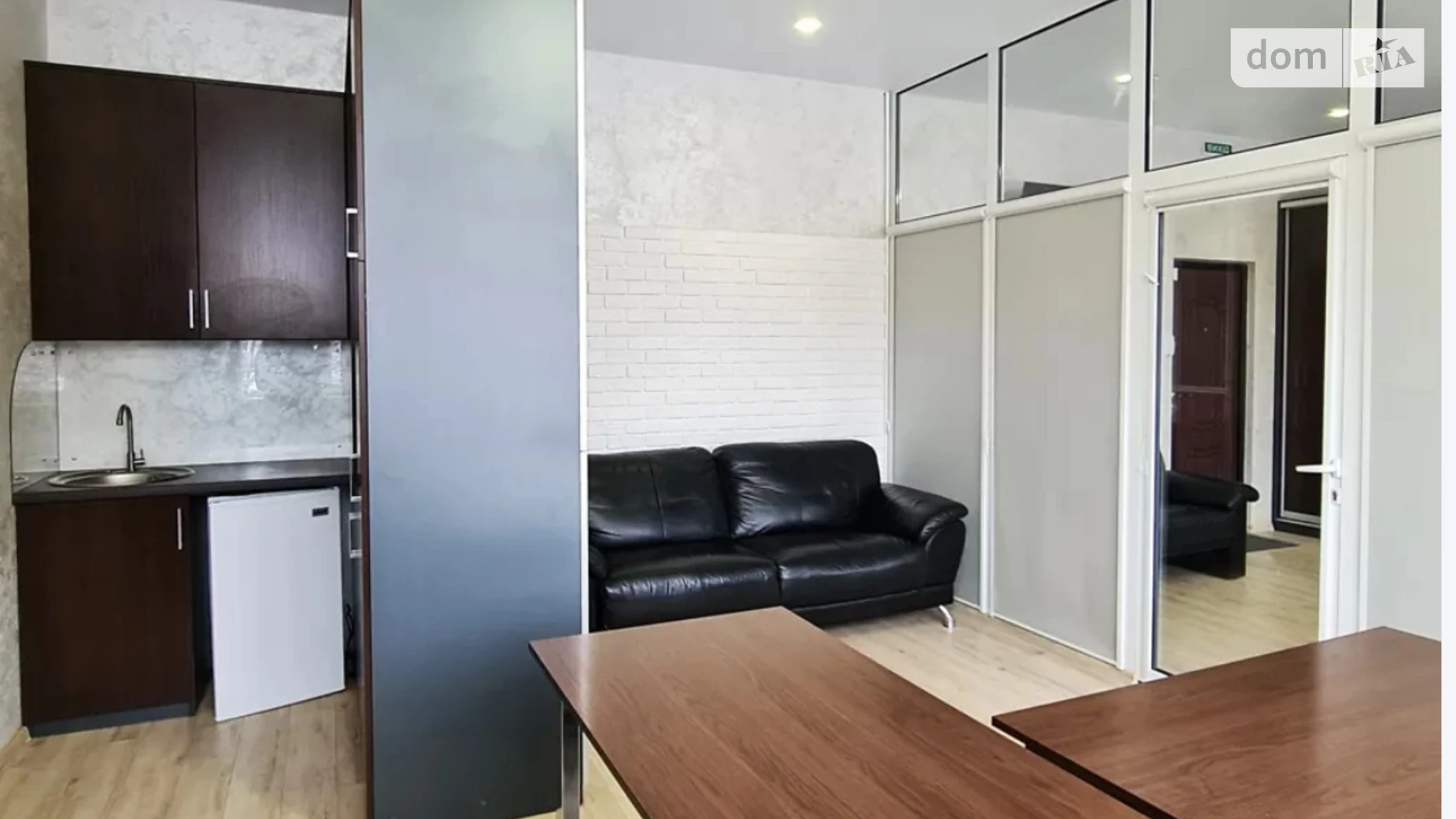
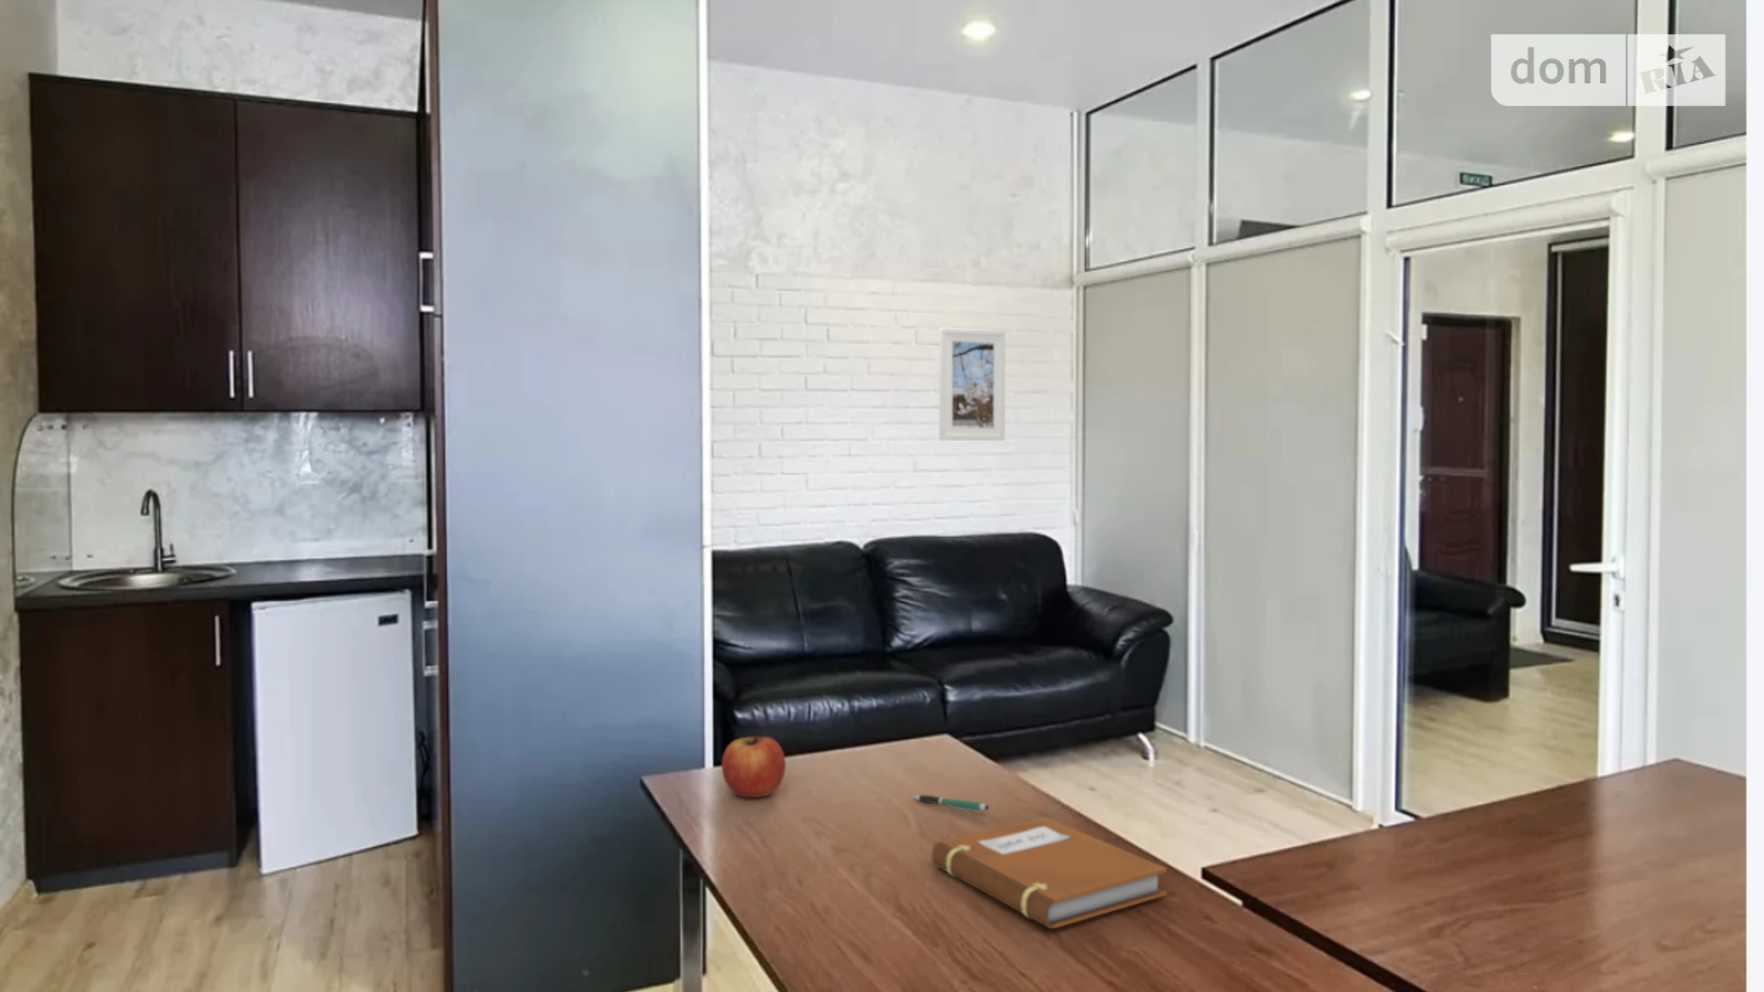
+ apple (754, 762)
+ pen (950, 802)
+ notebook (1041, 866)
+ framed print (973, 384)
